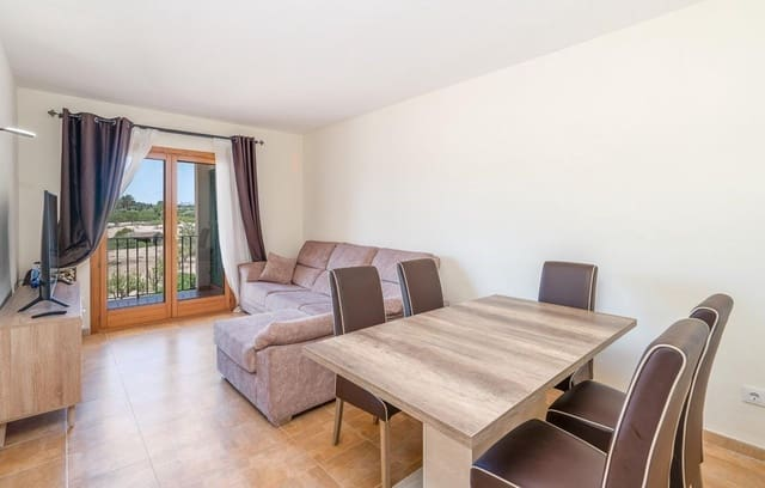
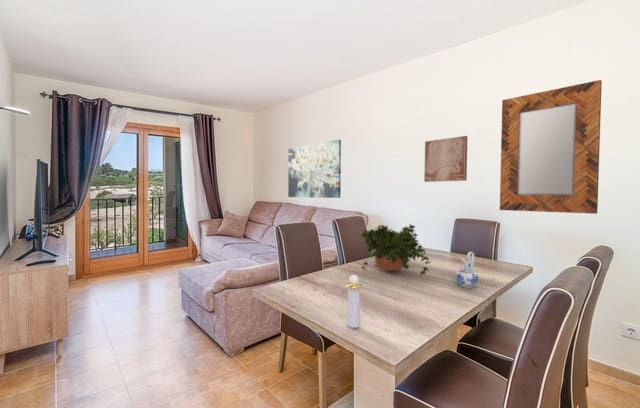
+ potted plant (391, 246)
+ wall art (444, 160)
+ home mirror (545, 151)
+ wall art (312, 171)
+ perfume bottle (353, 301)
+ ceramic pitcher (466, 269)
